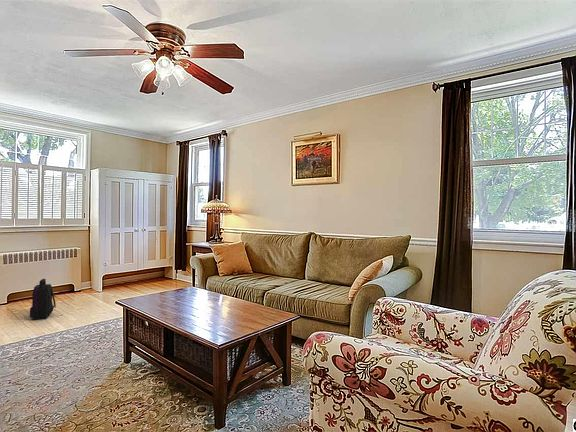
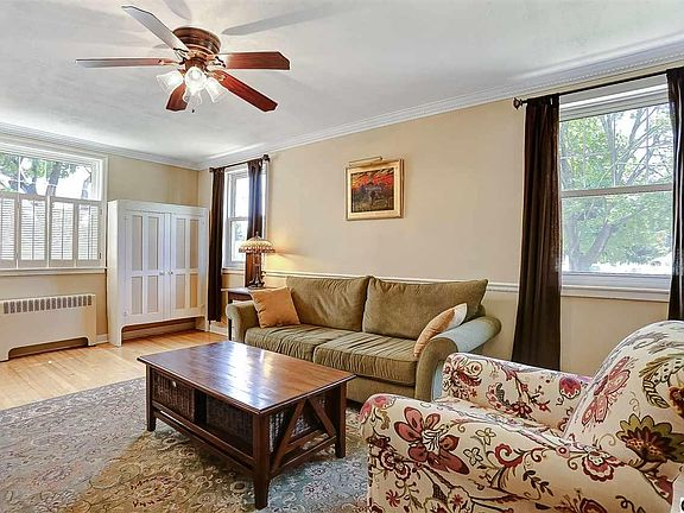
- backpack (43, 298)
